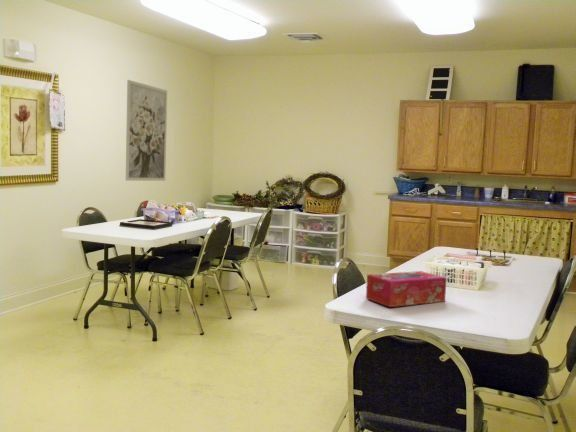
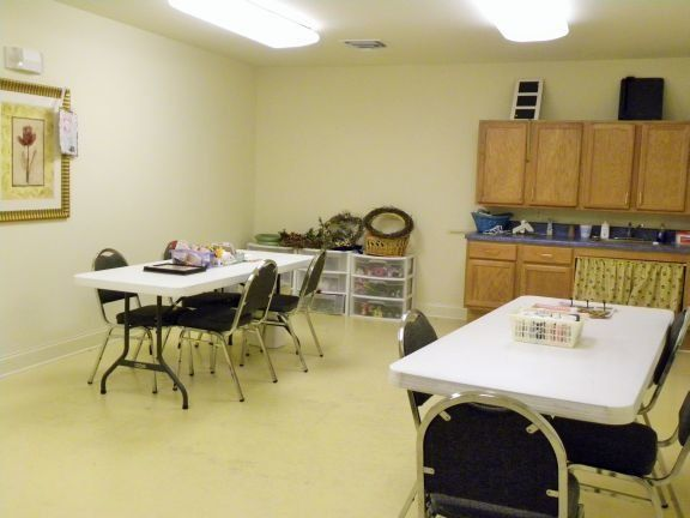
- wall art (147, 133)
- tissue box (406, 288)
